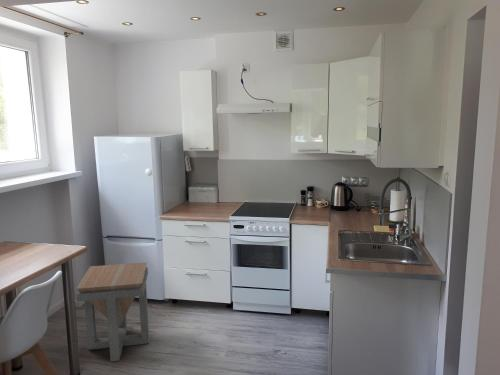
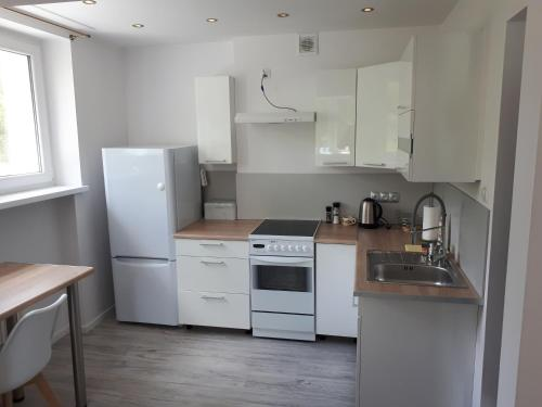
- side table (117, 309)
